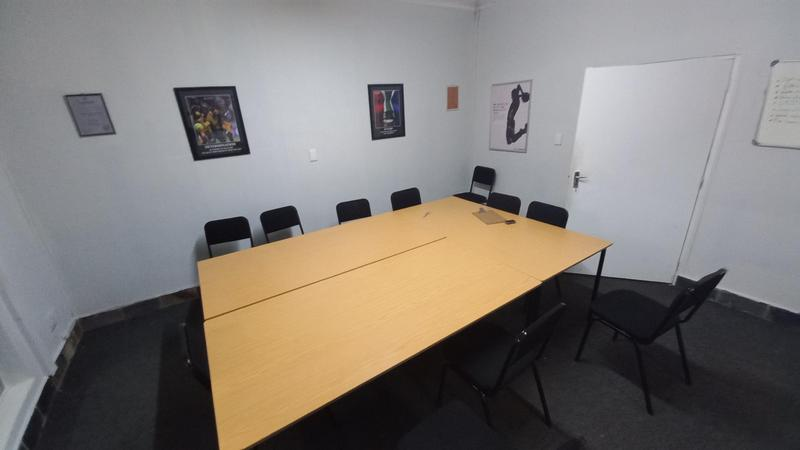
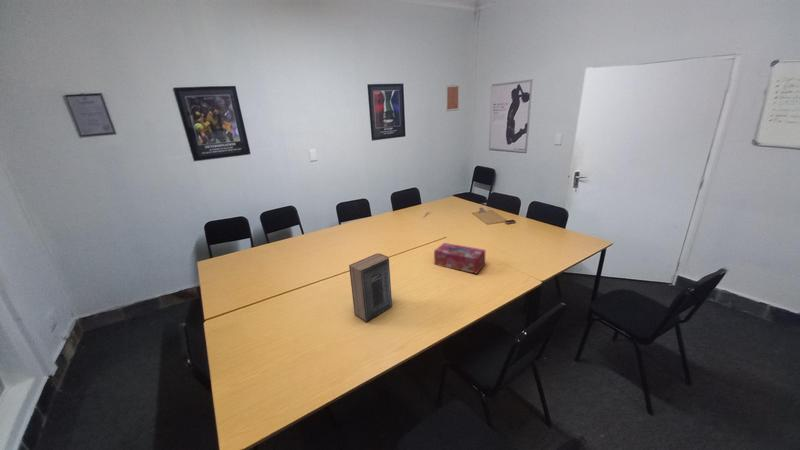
+ book (372, 286)
+ tissue box (459, 257)
